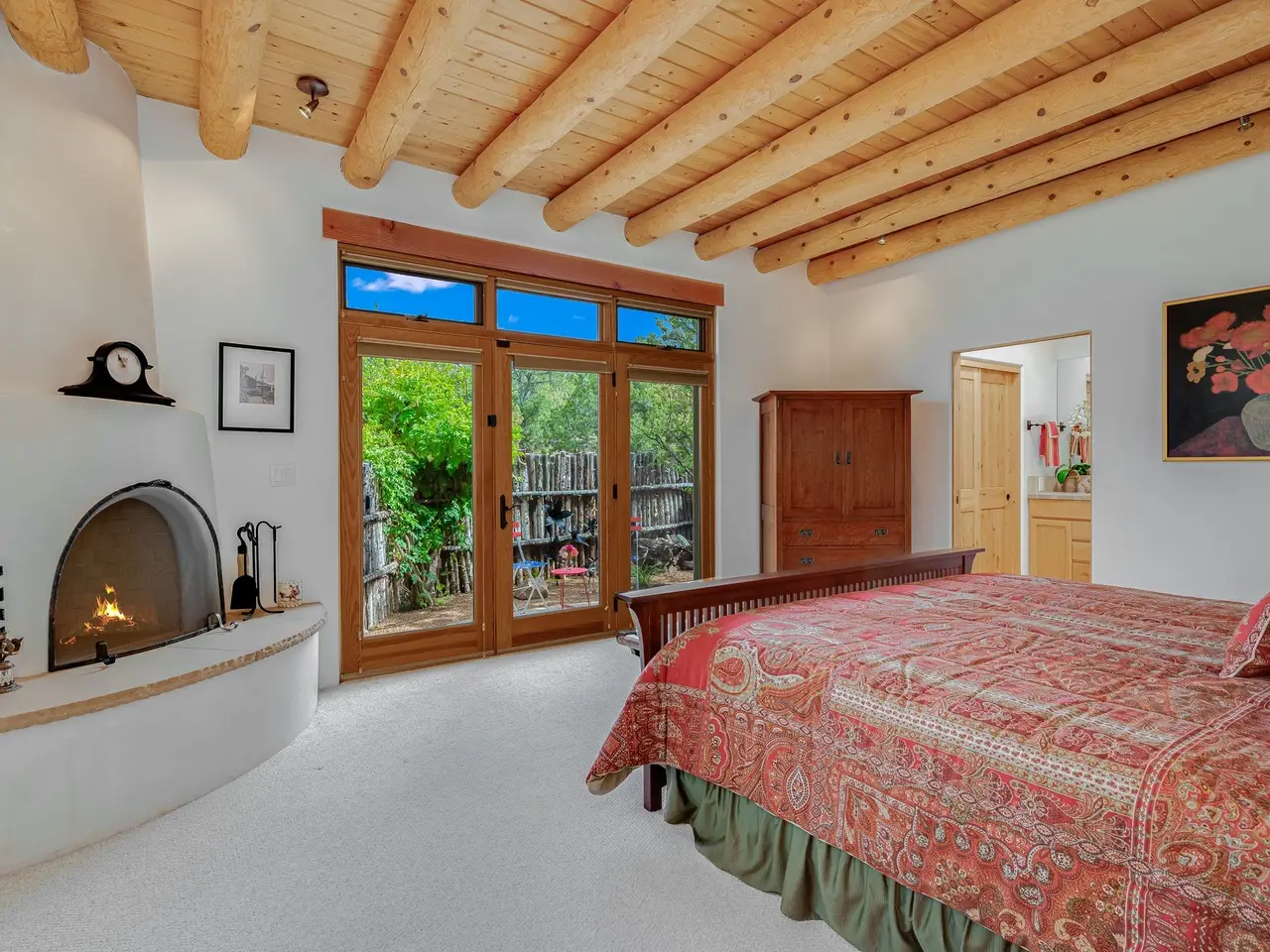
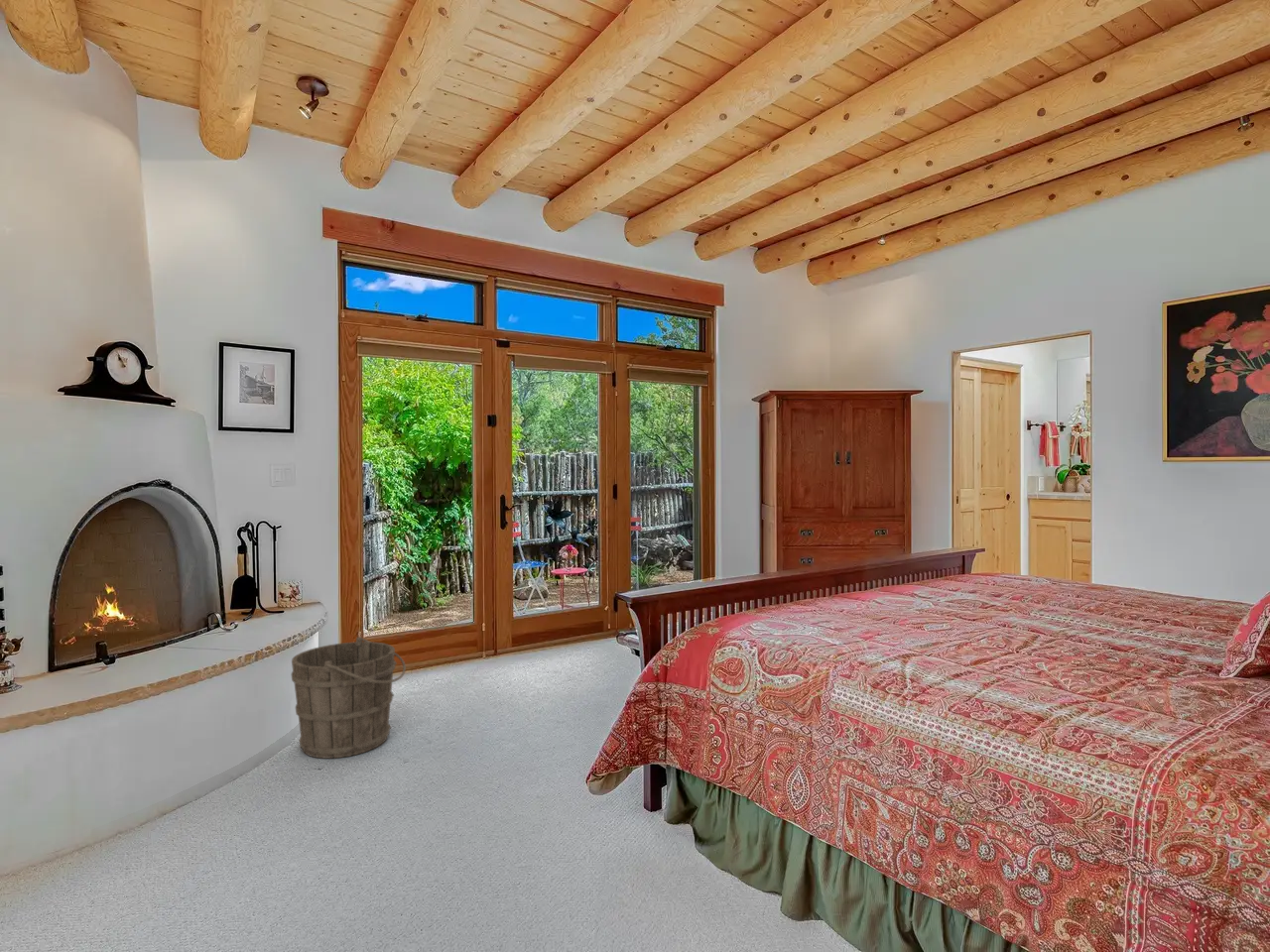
+ bucket (348, 694)
